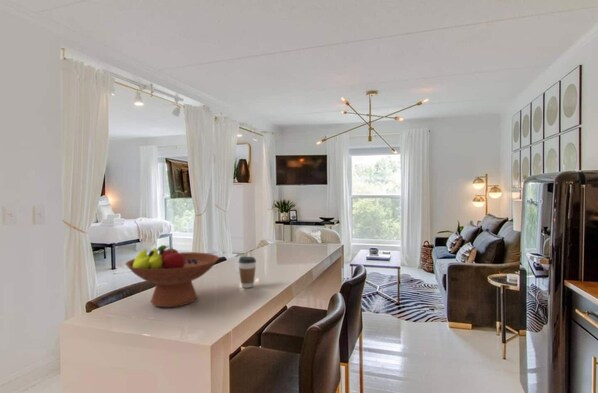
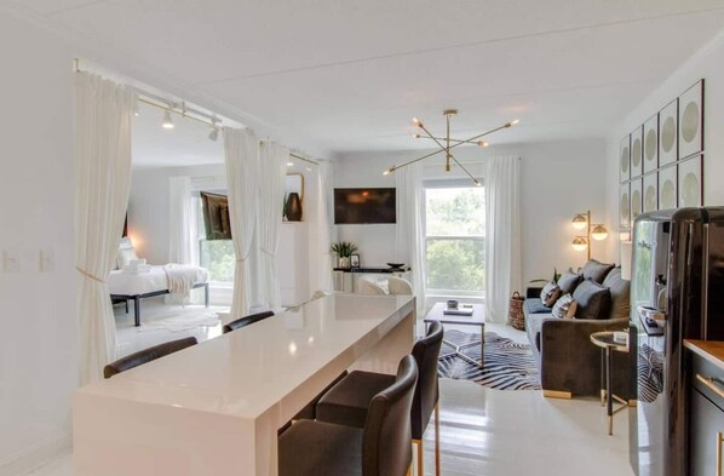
- coffee cup (247, 271)
- fruit bowl (174, 272)
